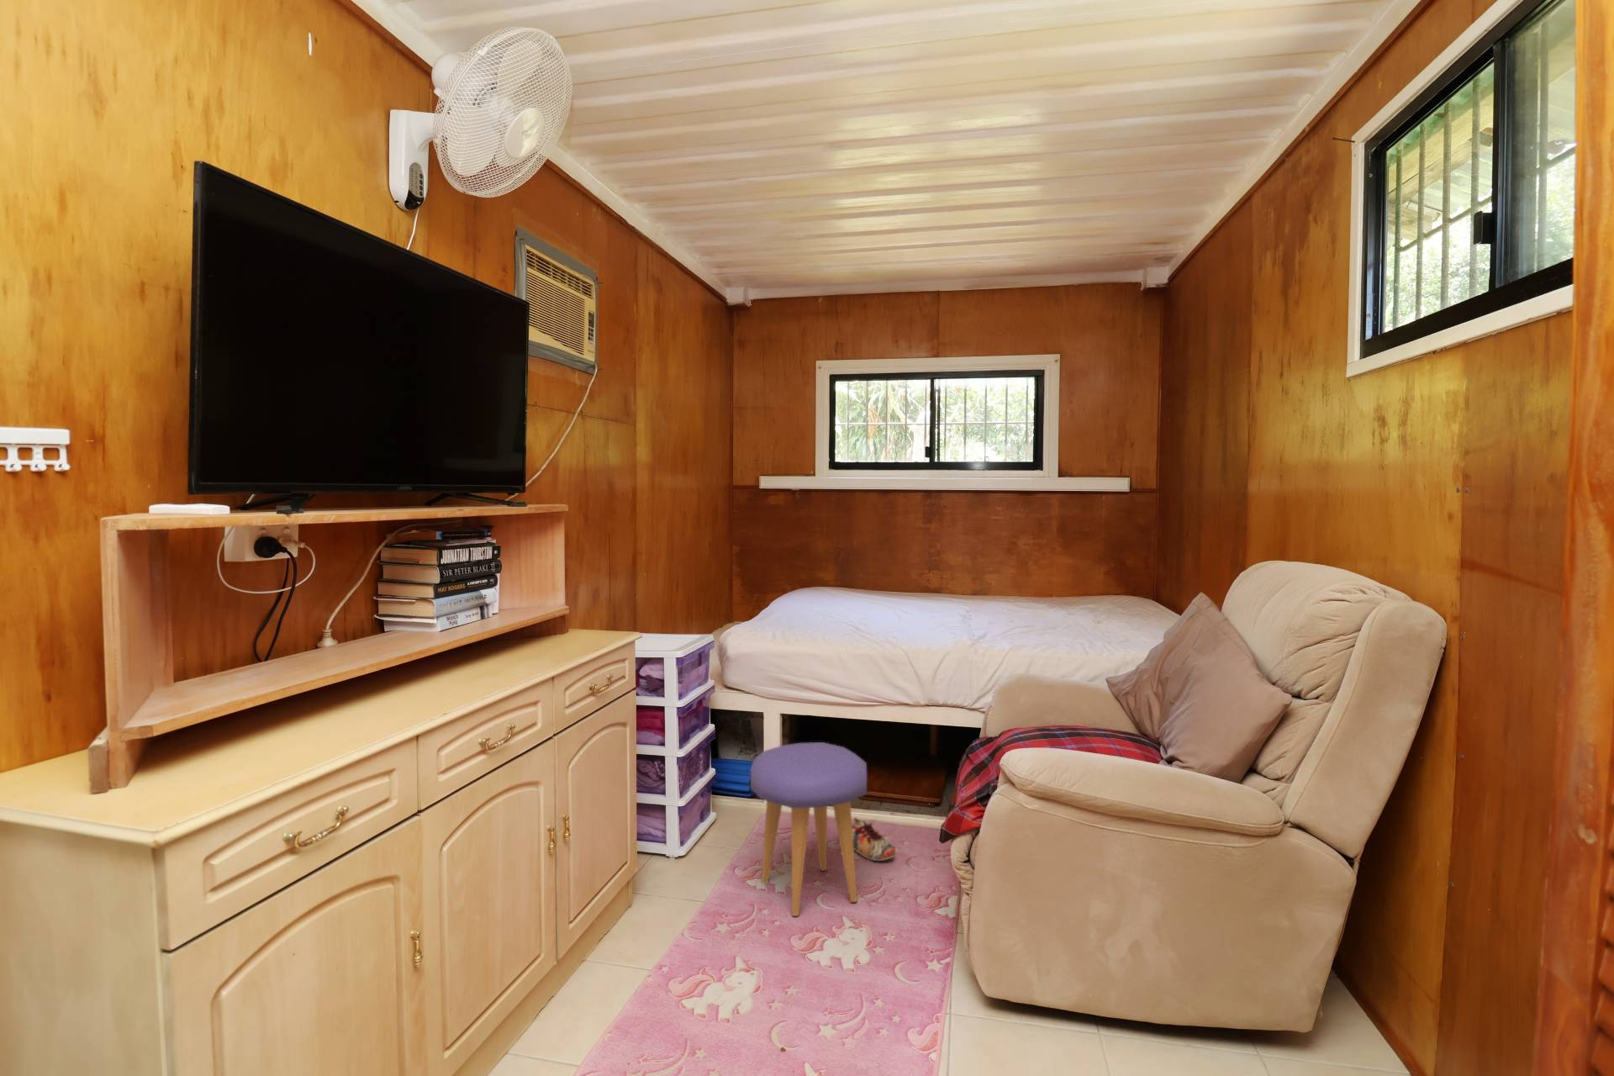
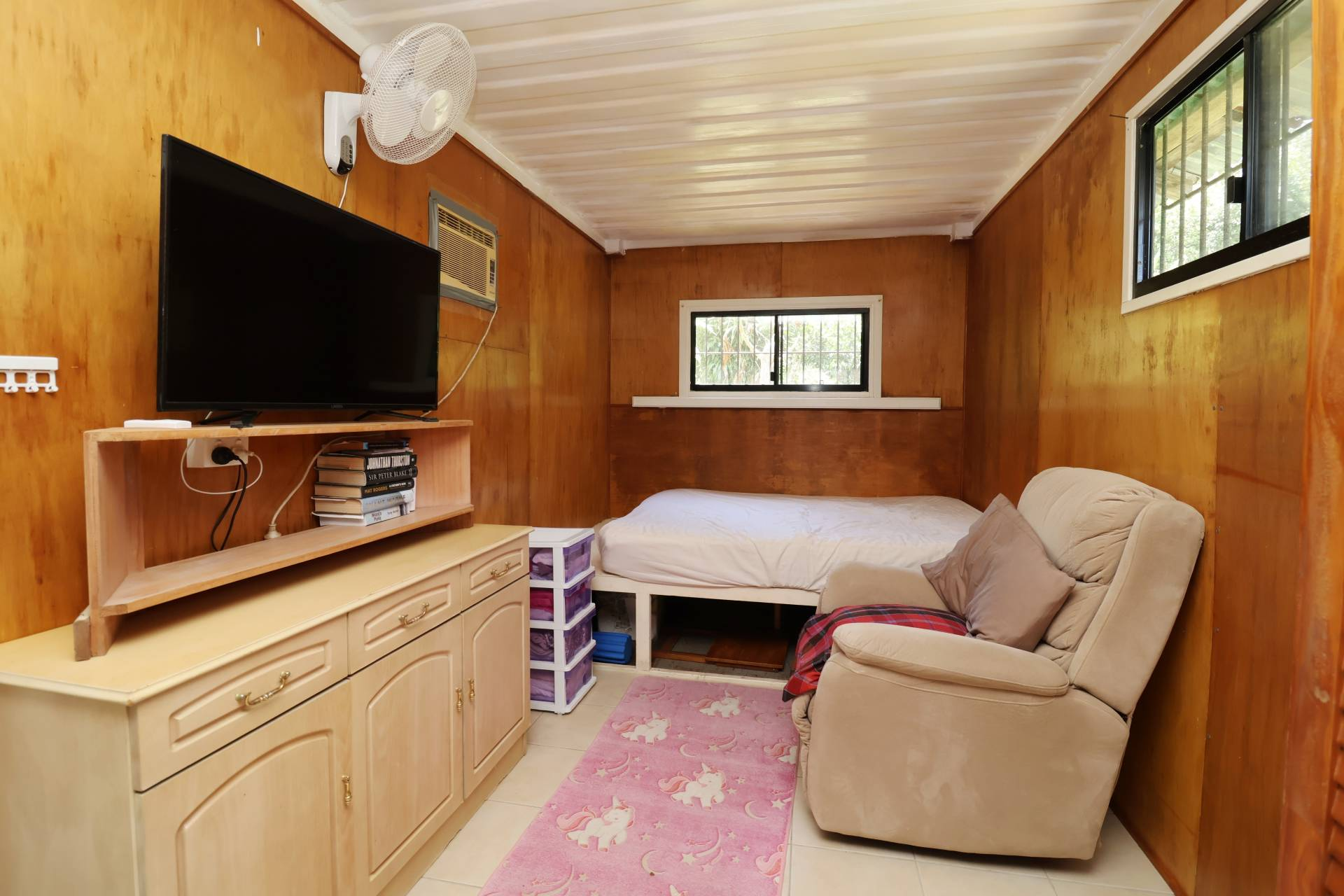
- stool (808, 824)
- shoe (867, 837)
